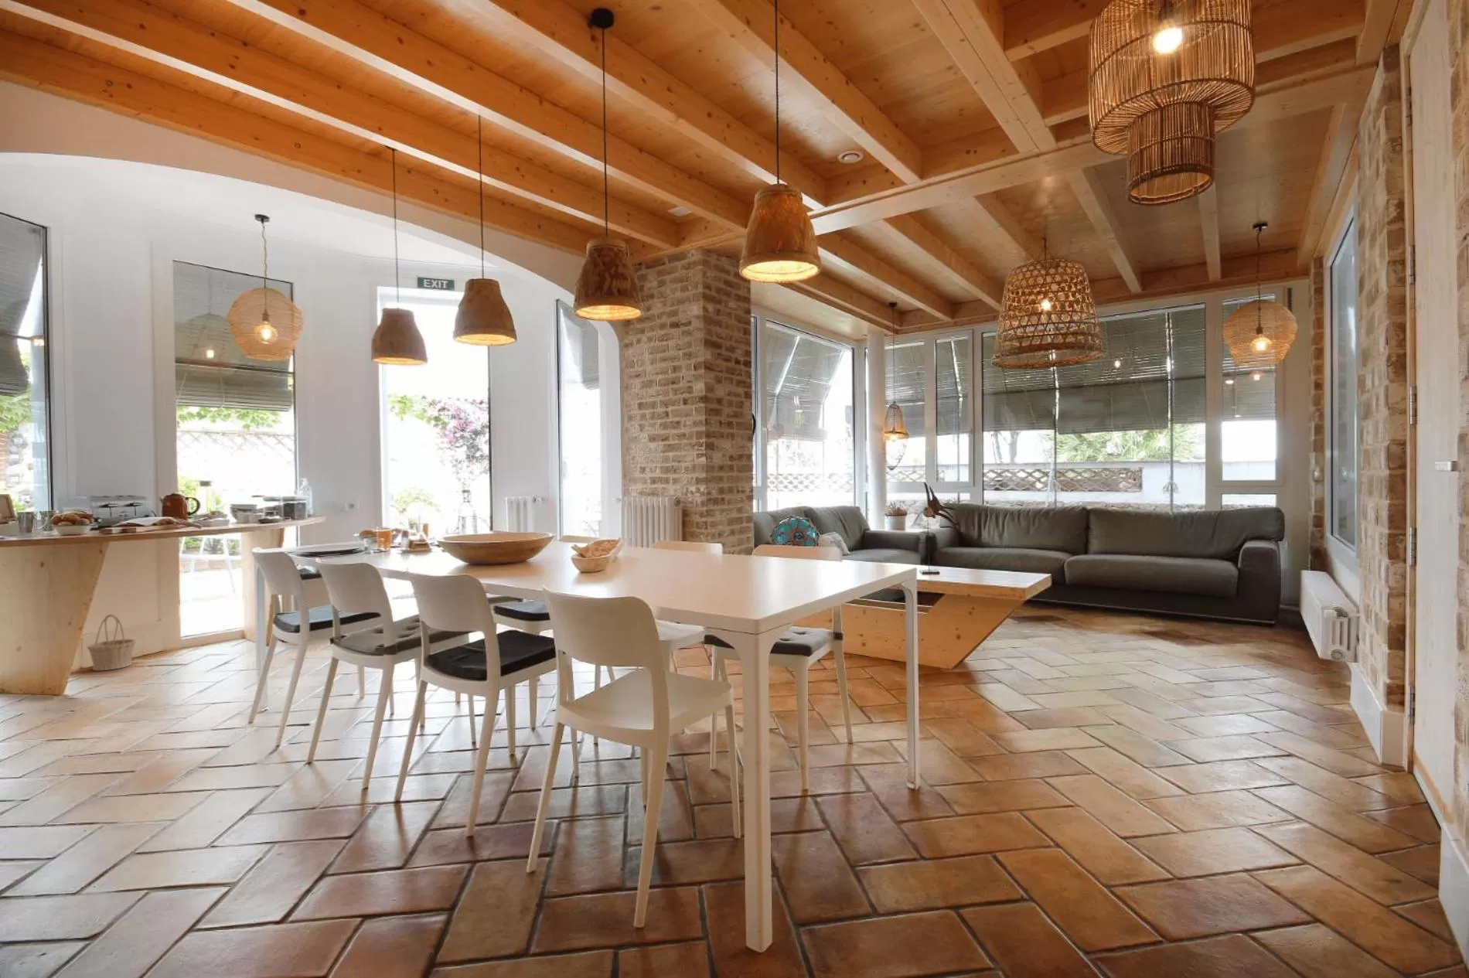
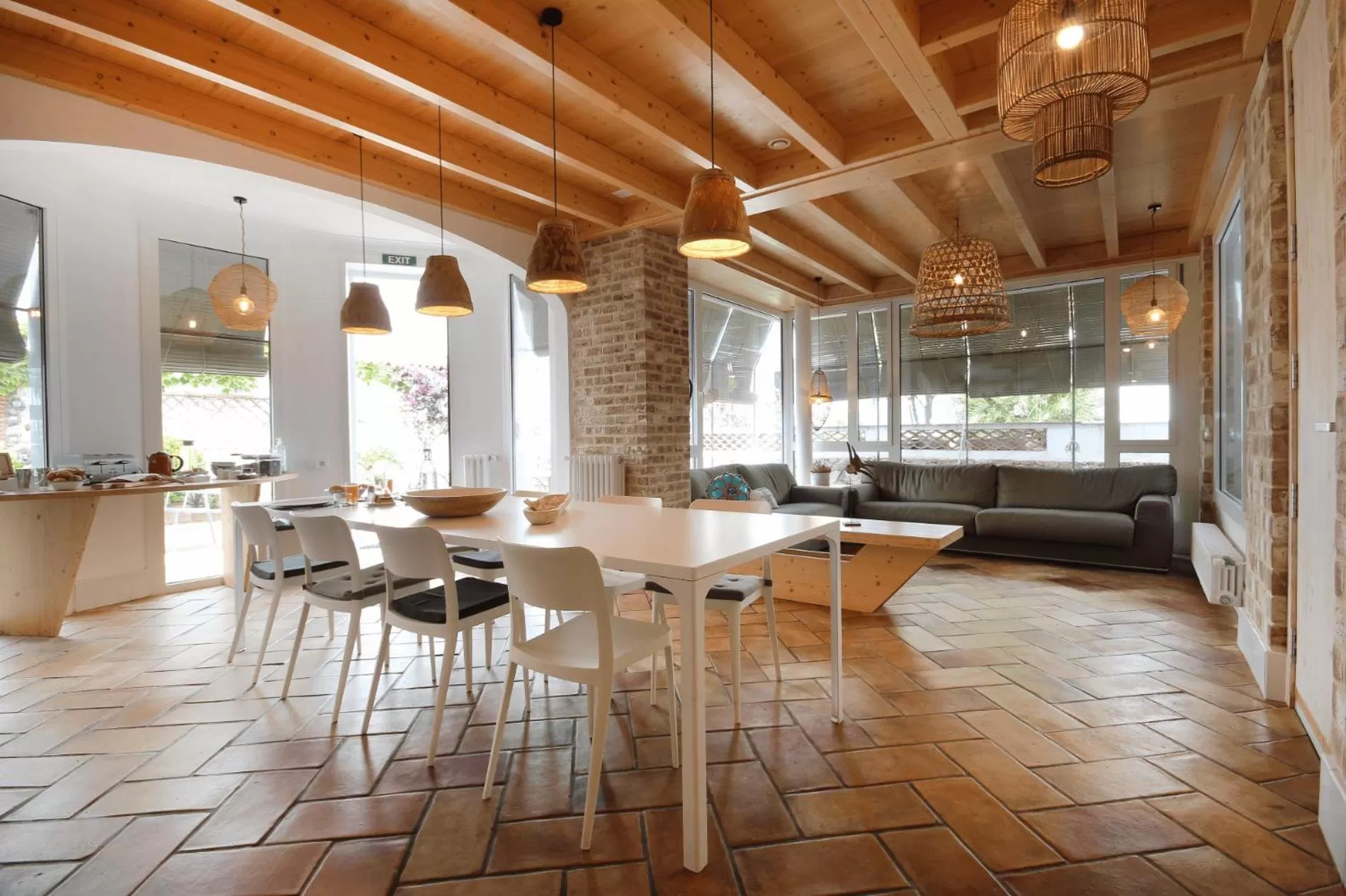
- basket (111, 640)
